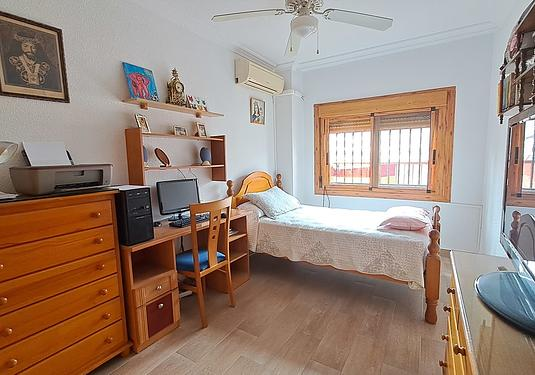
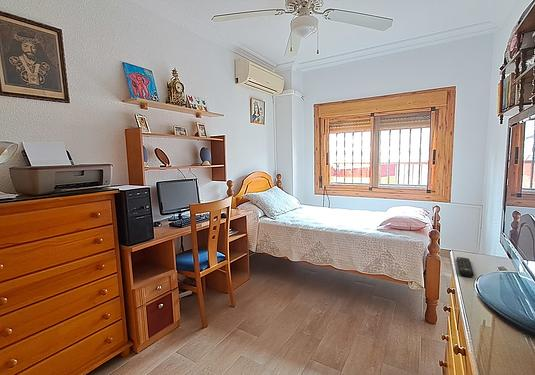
+ remote control (464, 266)
